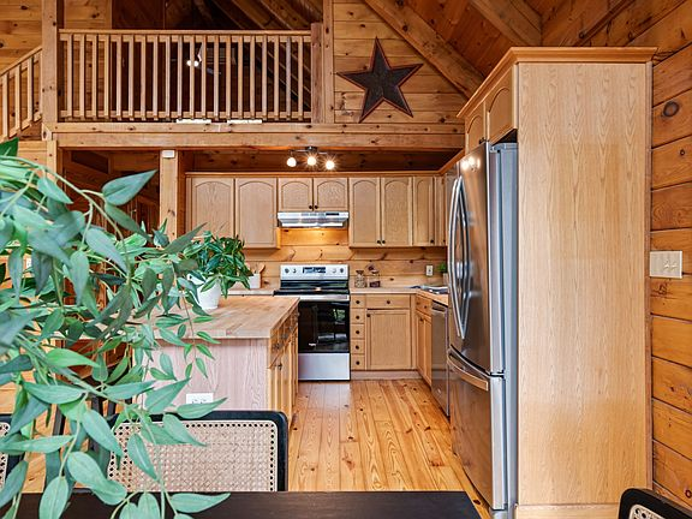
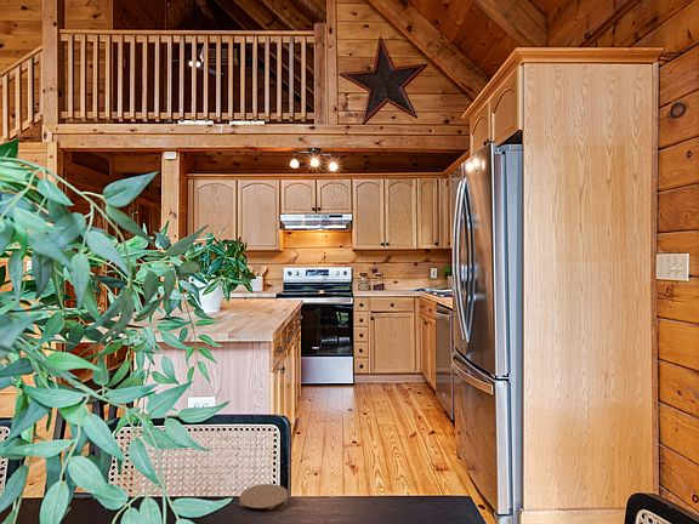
+ coaster (263, 499)
